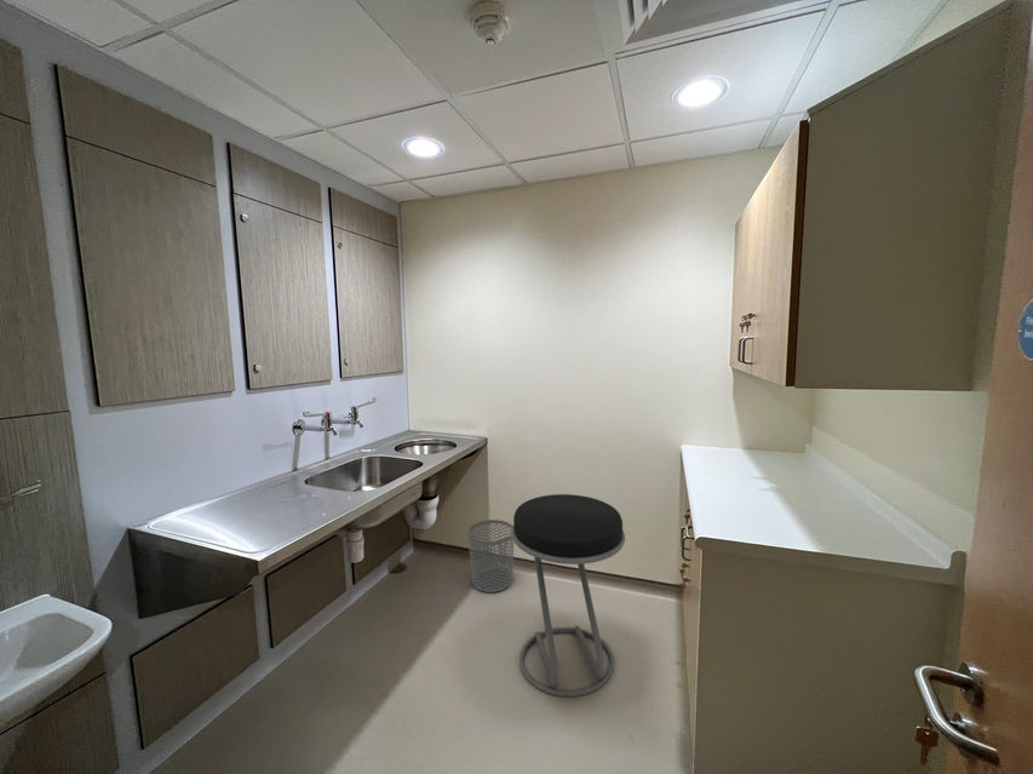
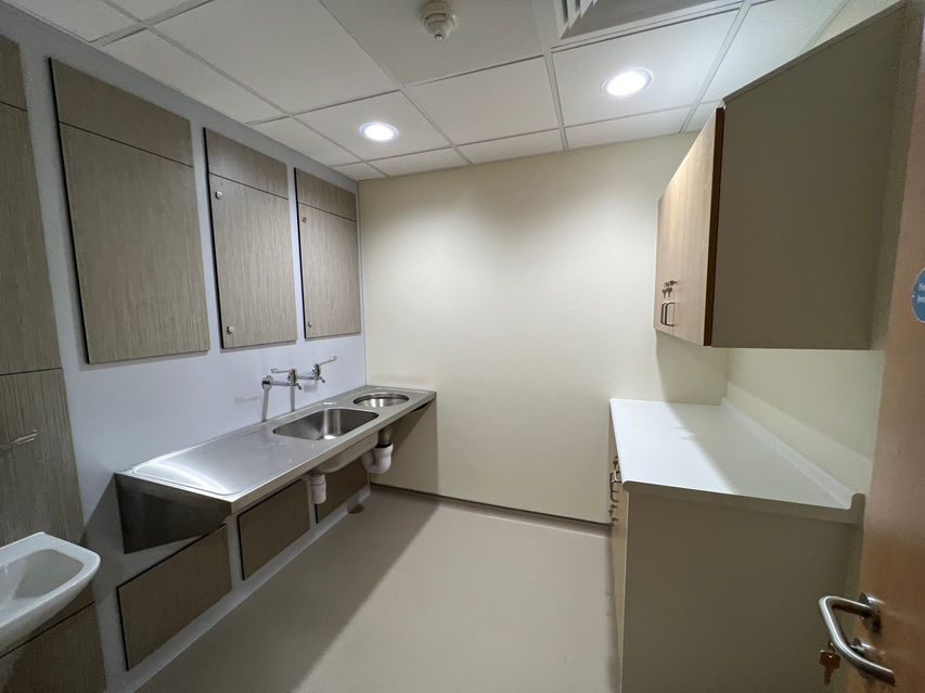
- stool (583, 589)
- waste bin (492, 555)
